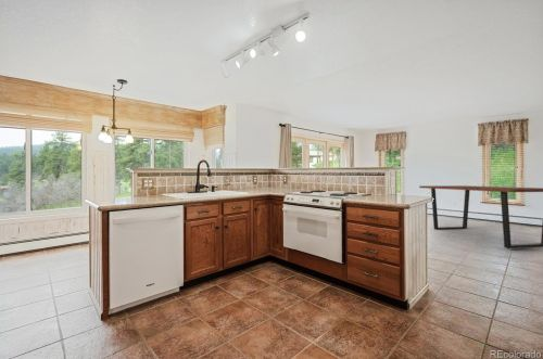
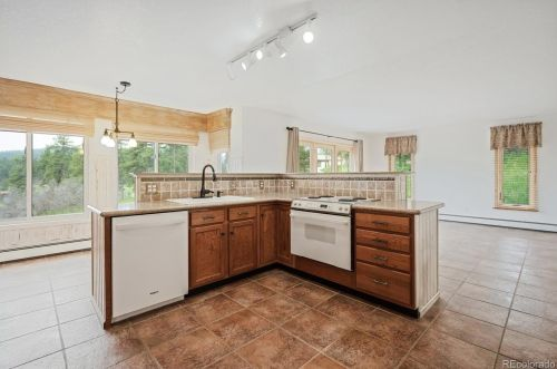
- dining table (467, 211)
